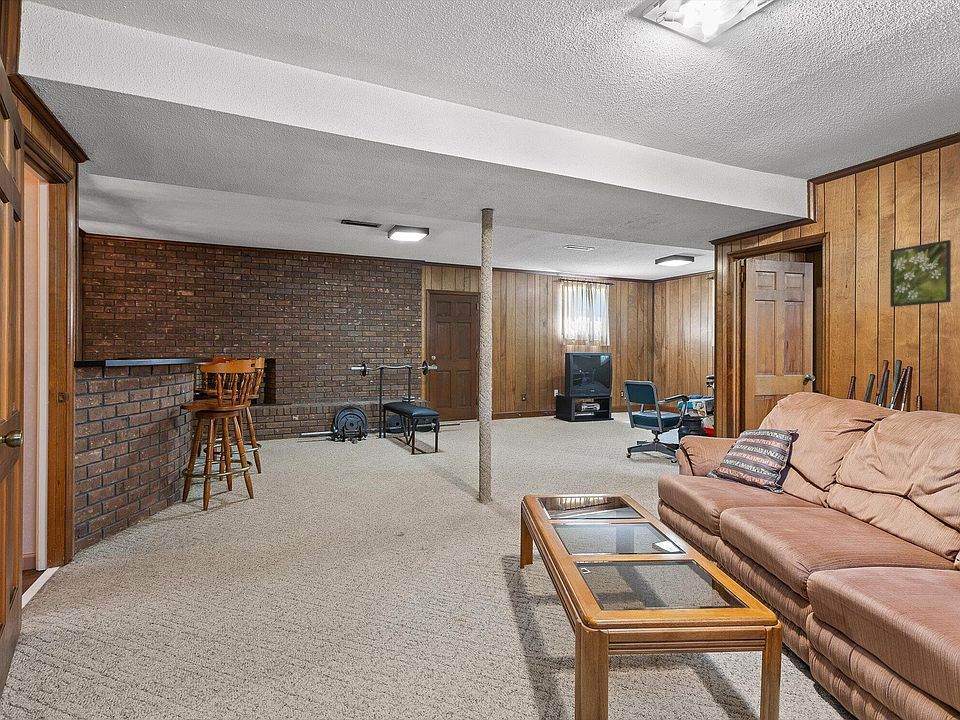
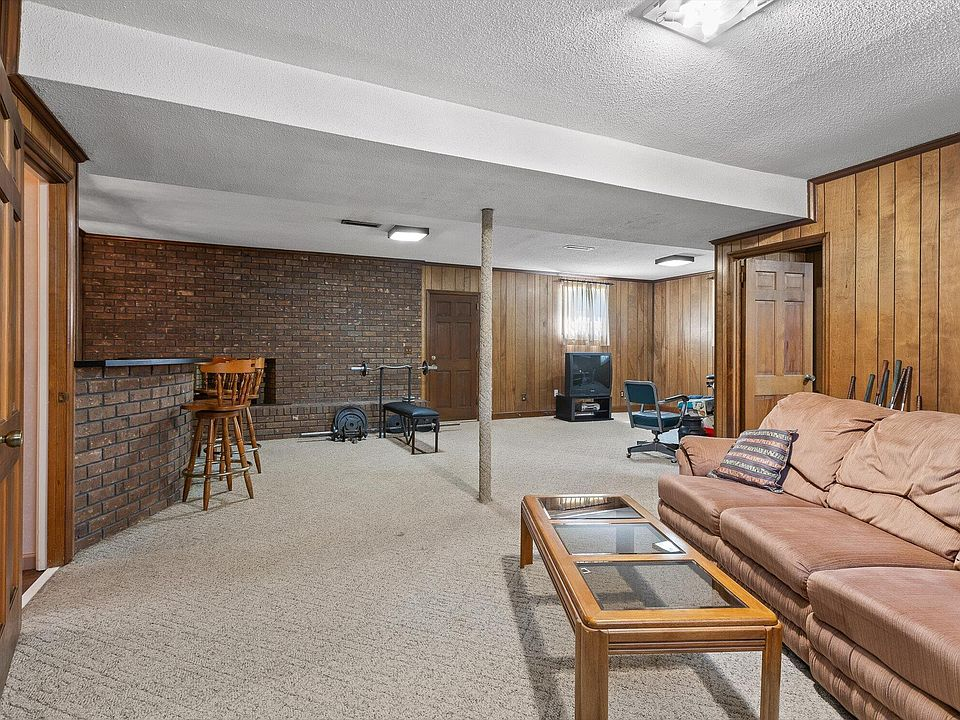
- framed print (919, 274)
